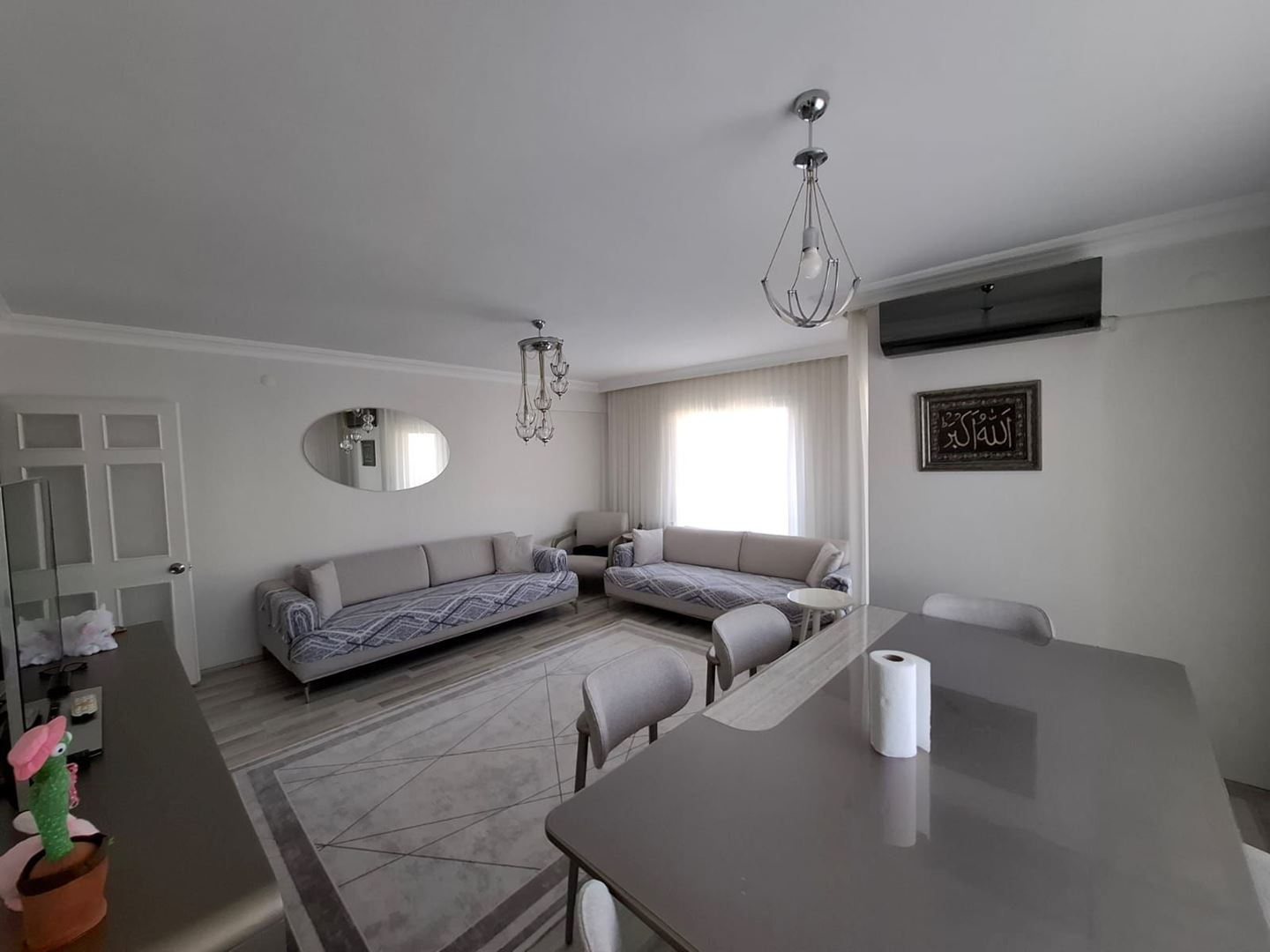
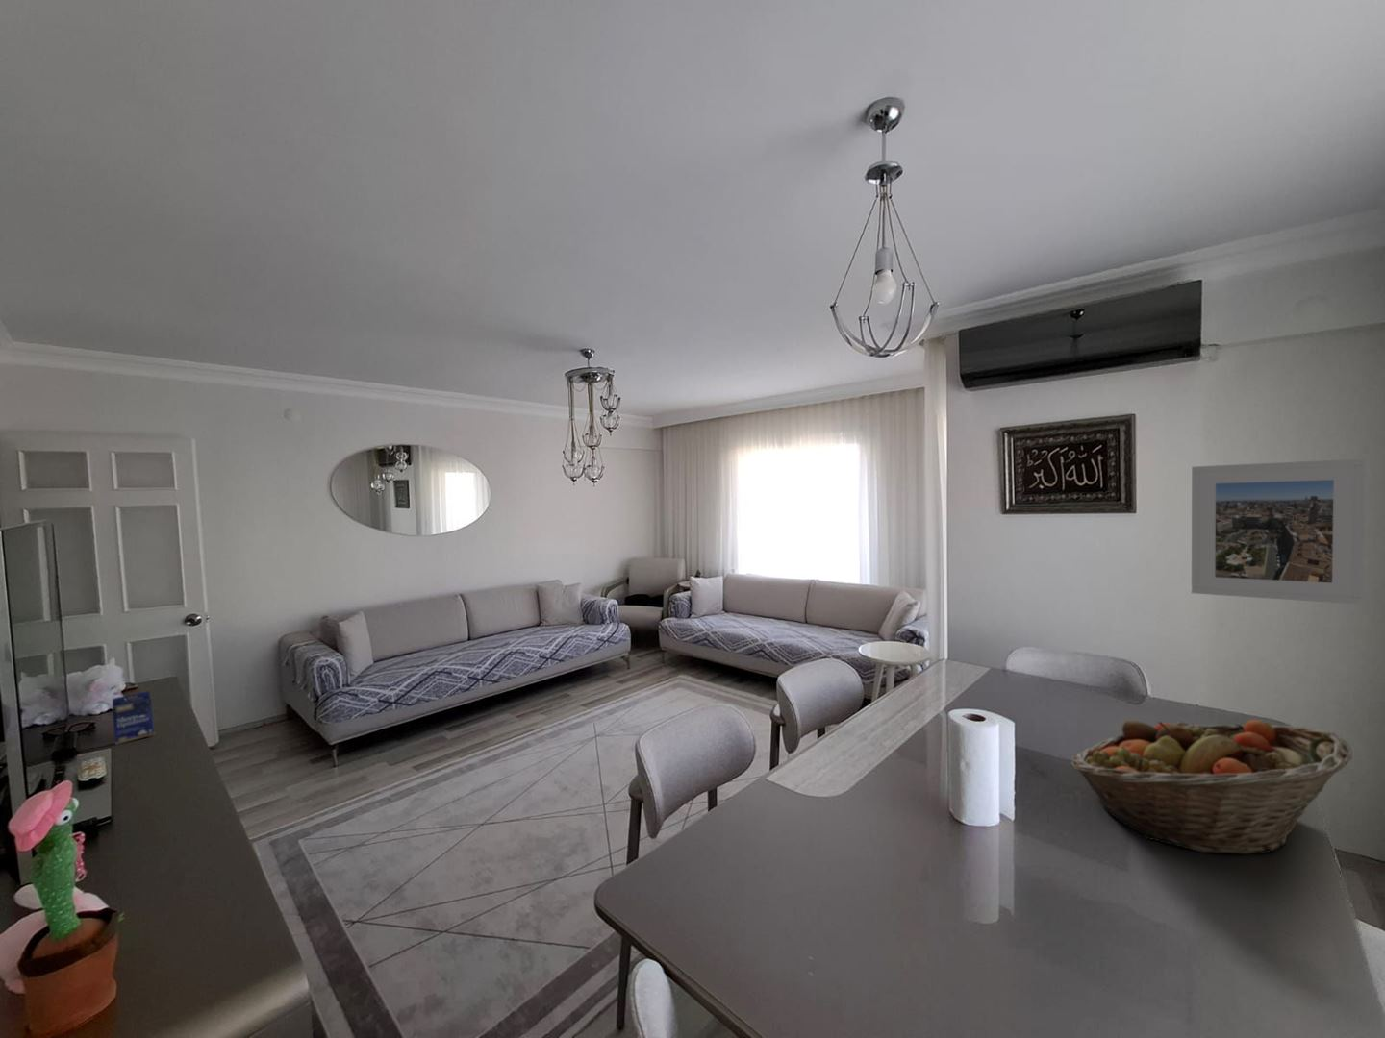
+ small box (133, 717)
+ fruit basket (1200, 769)
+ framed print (1270, 531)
